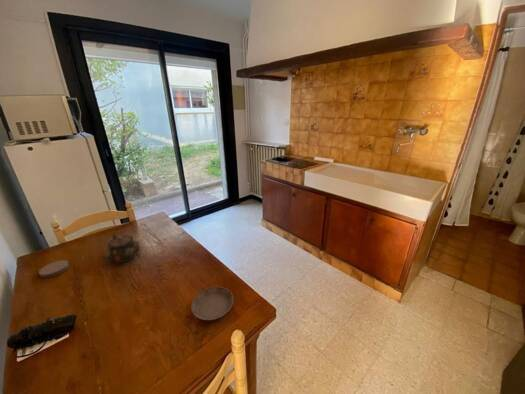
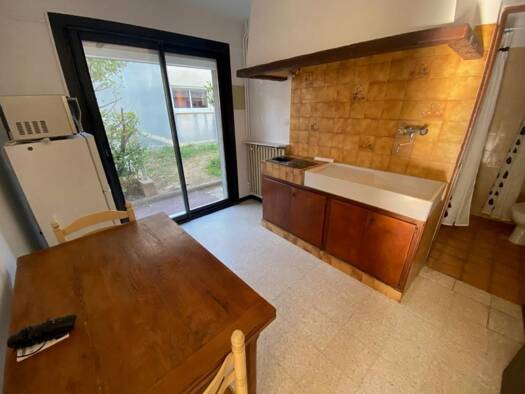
- saucer (213, 304)
- coaster (54, 268)
- teapot (122, 246)
